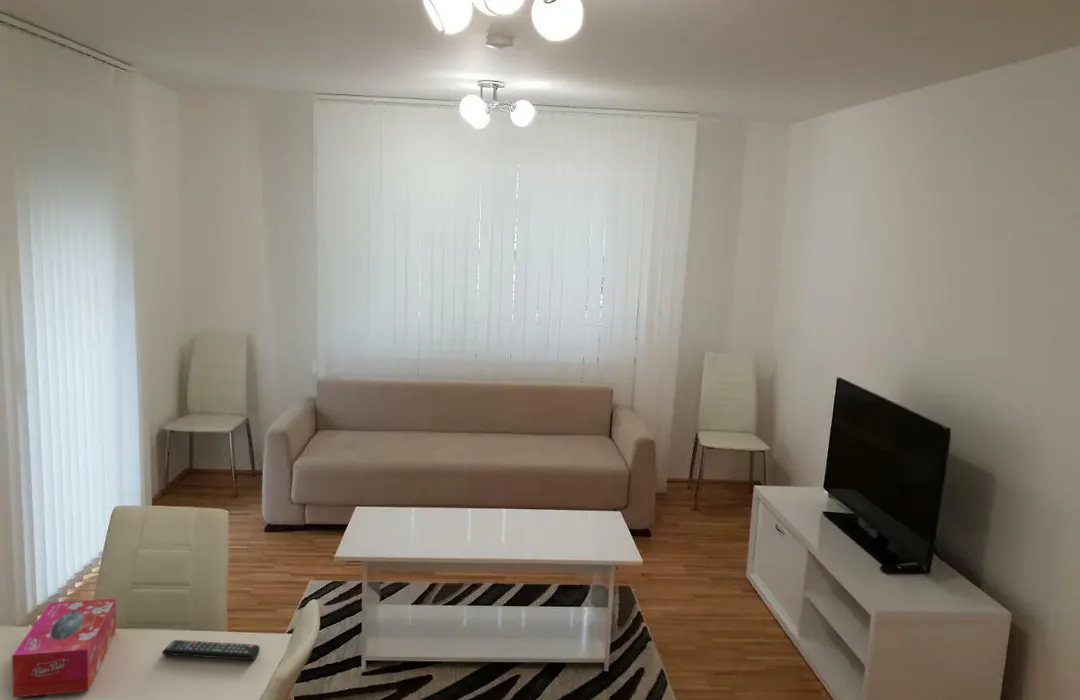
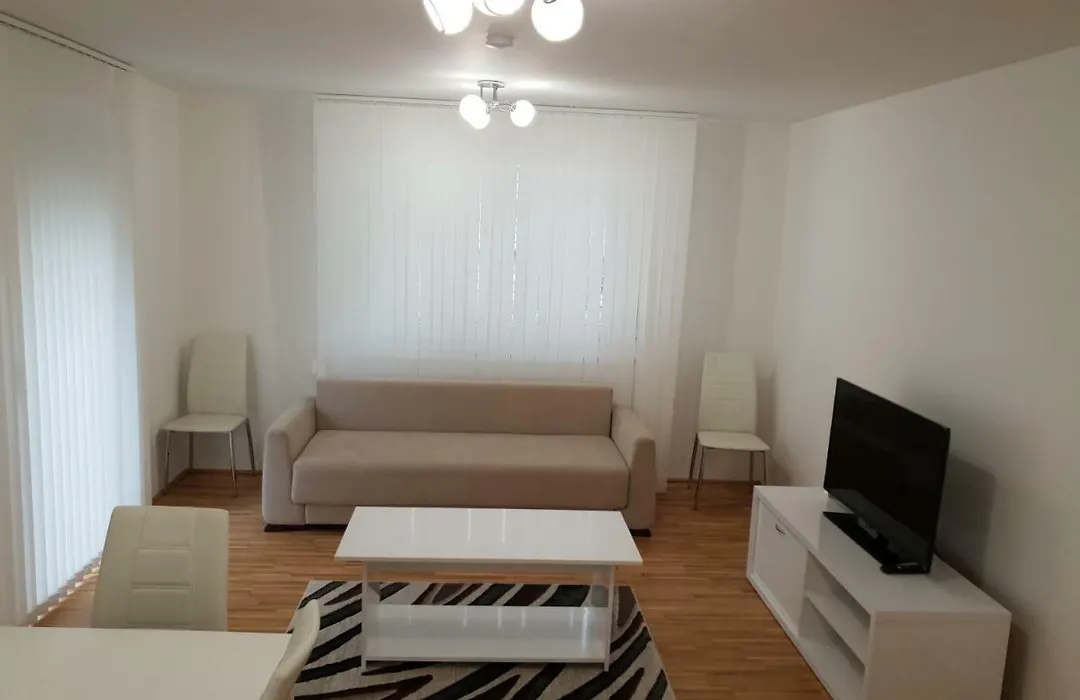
- tissue box (68, 644)
- remote control (211, 650)
